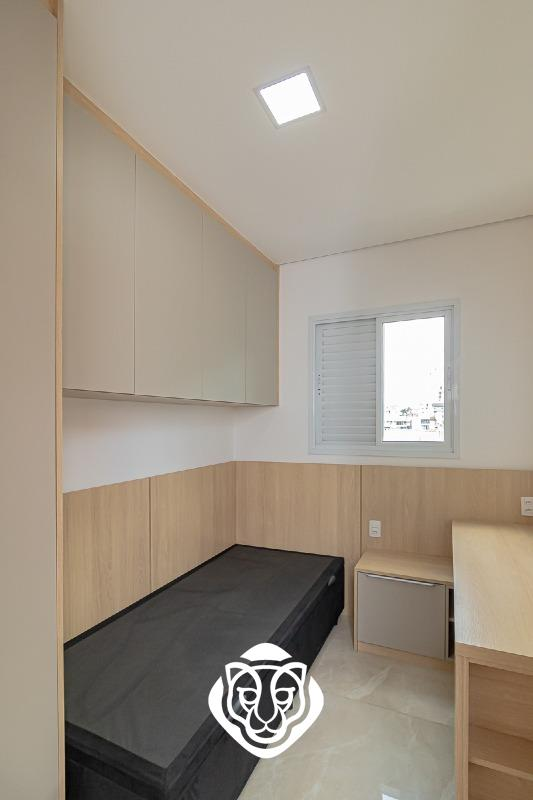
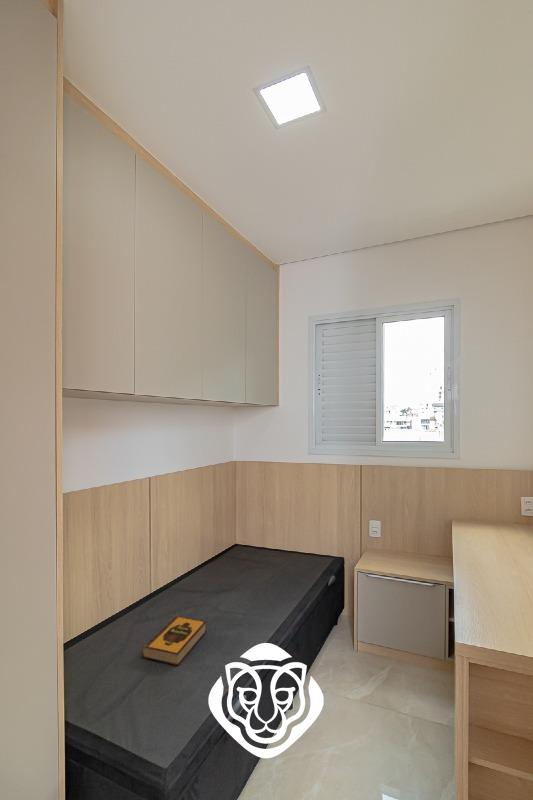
+ hardback book (175, 638)
